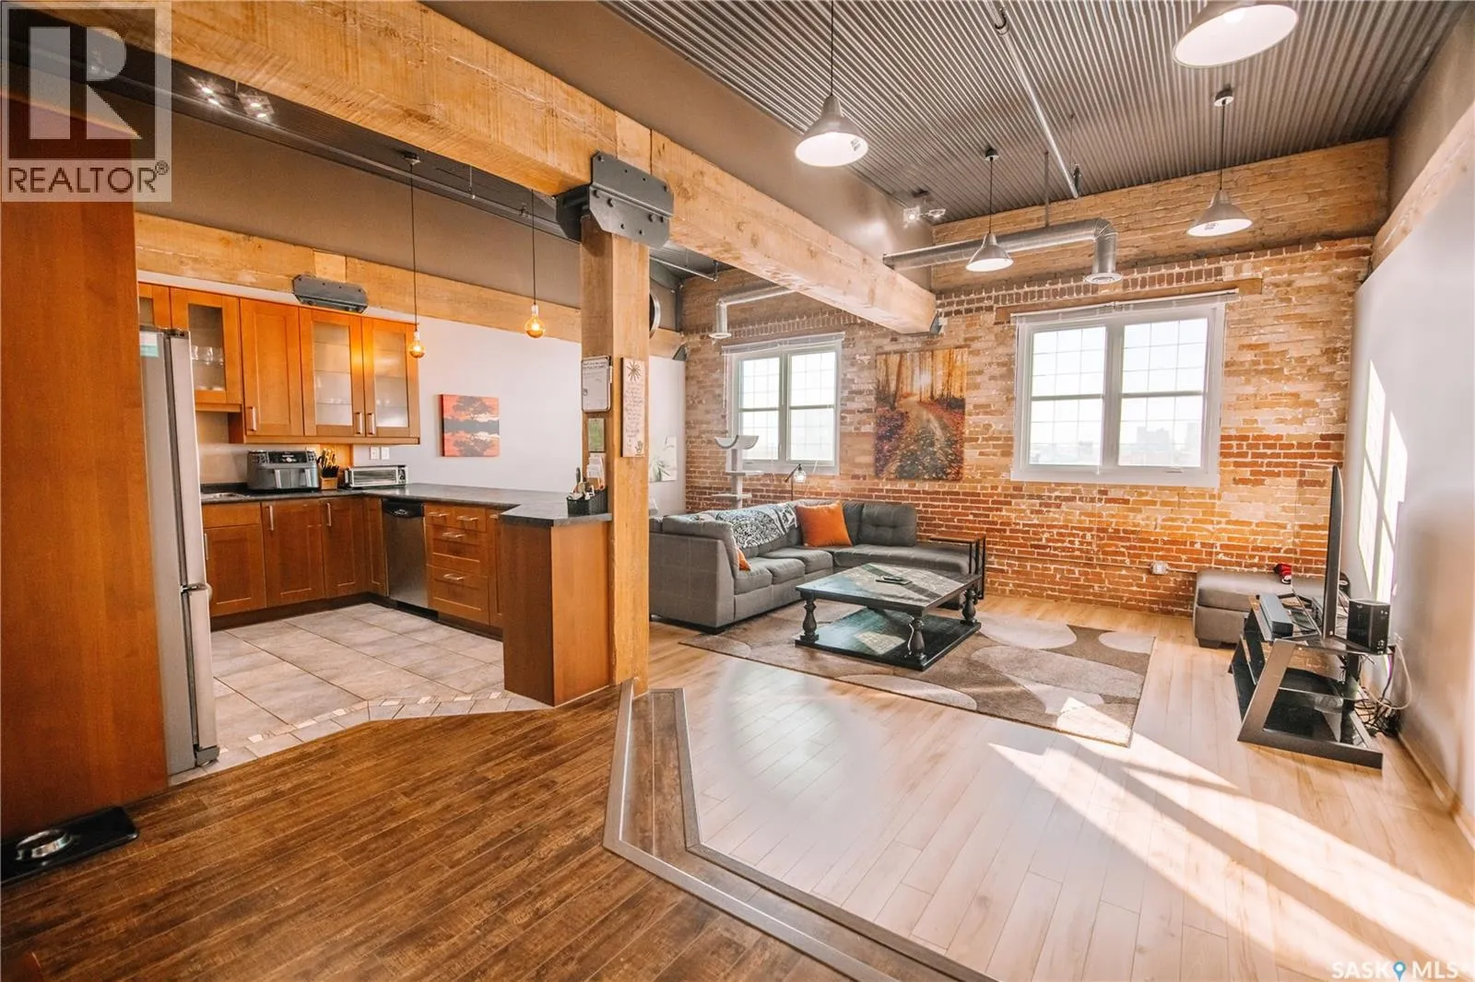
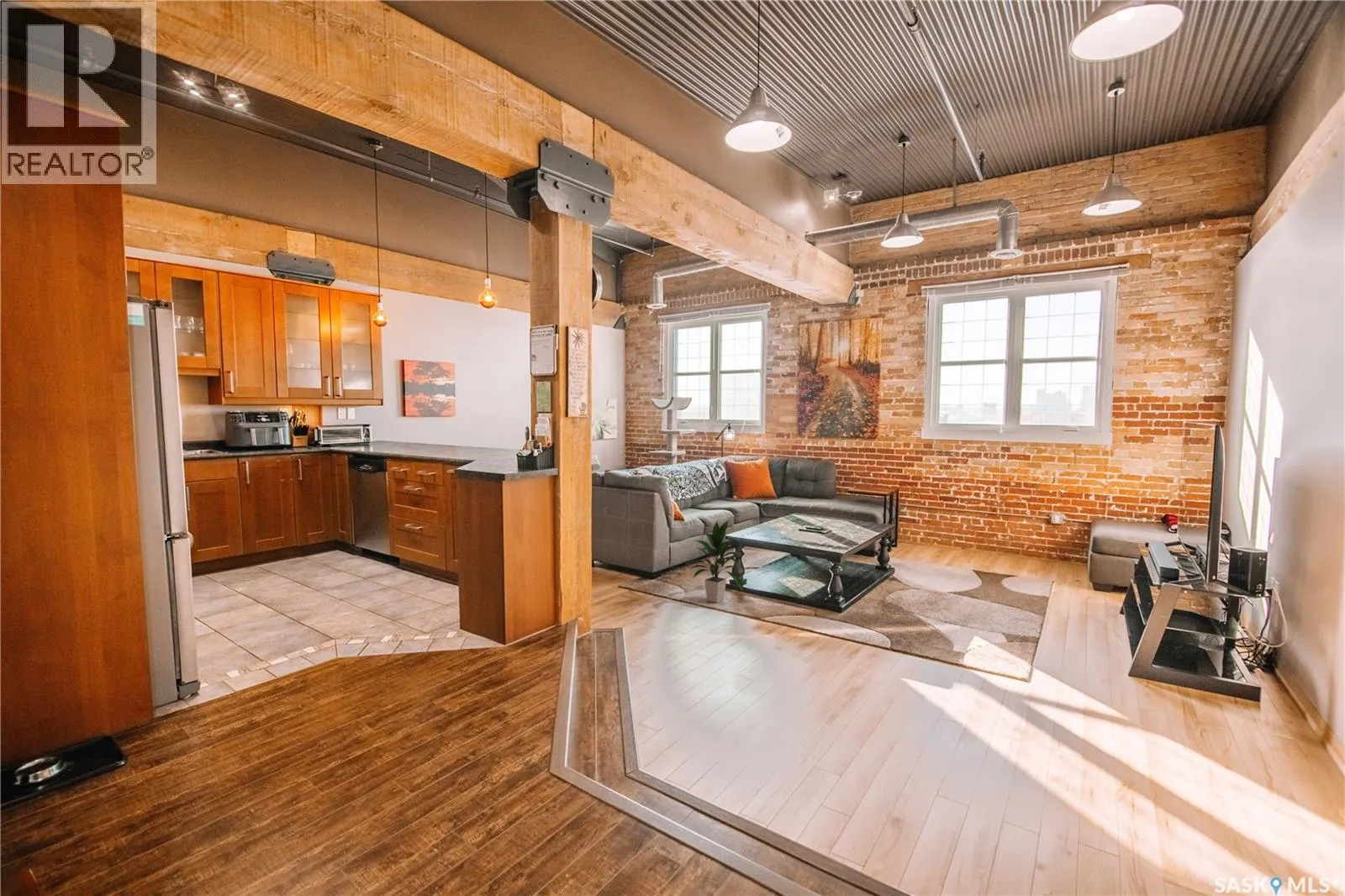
+ indoor plant (716, 561)
